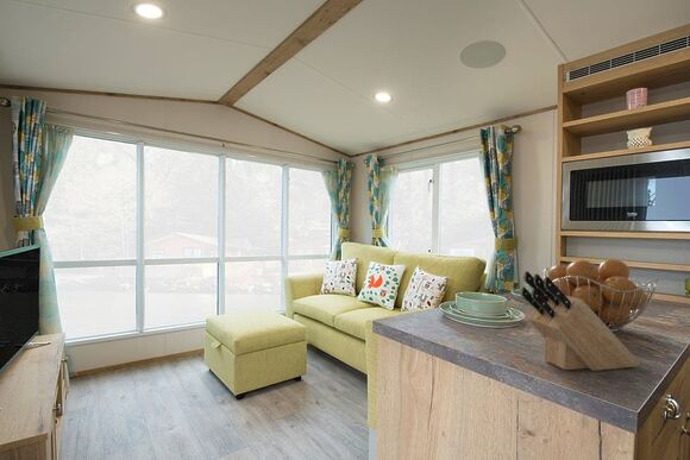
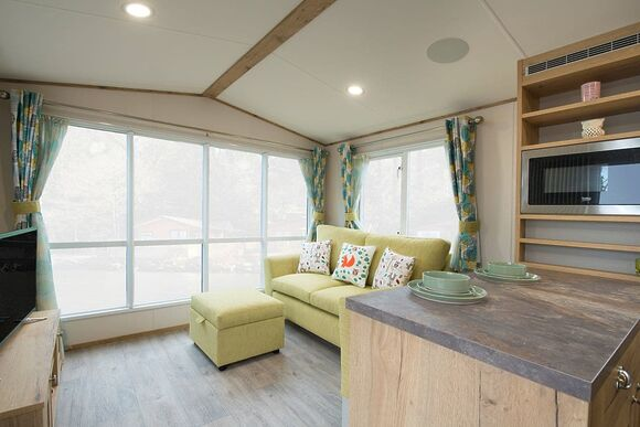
- fruit basket (595, 292)
- knife block (575, 317)
